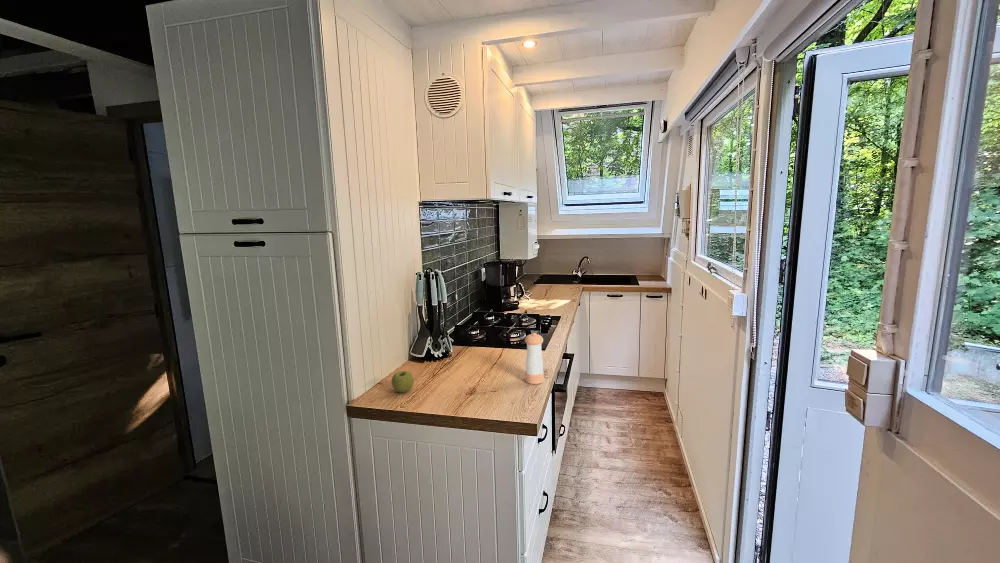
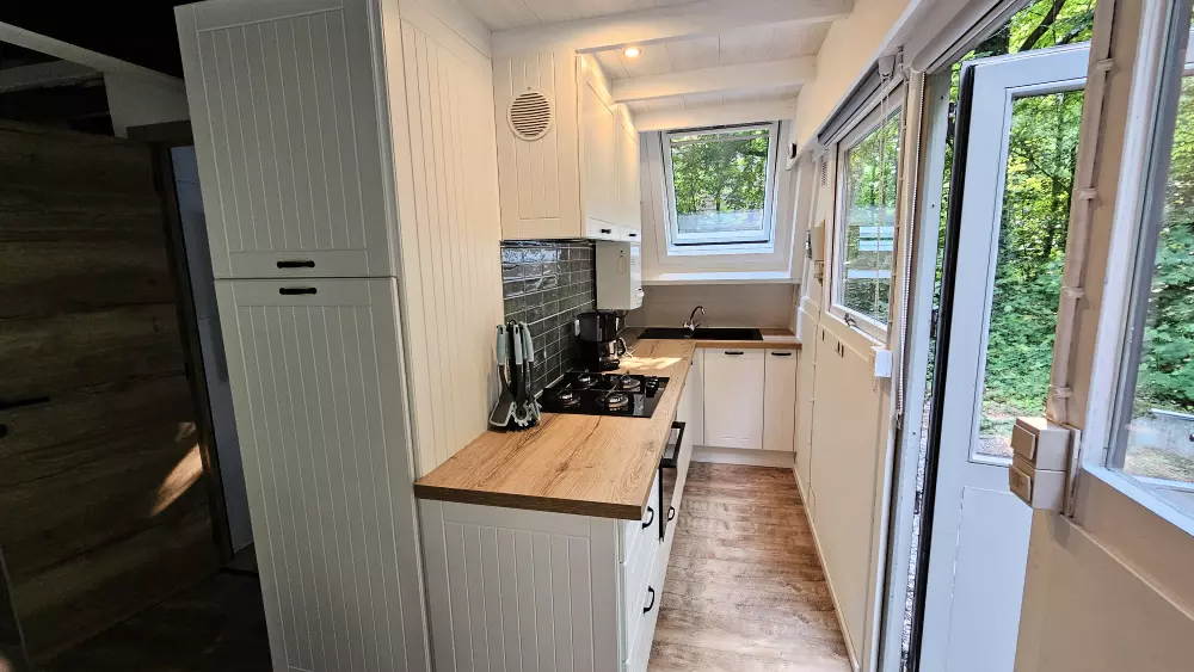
- pepper shaker (534, 356)
- apple (402, 381)
